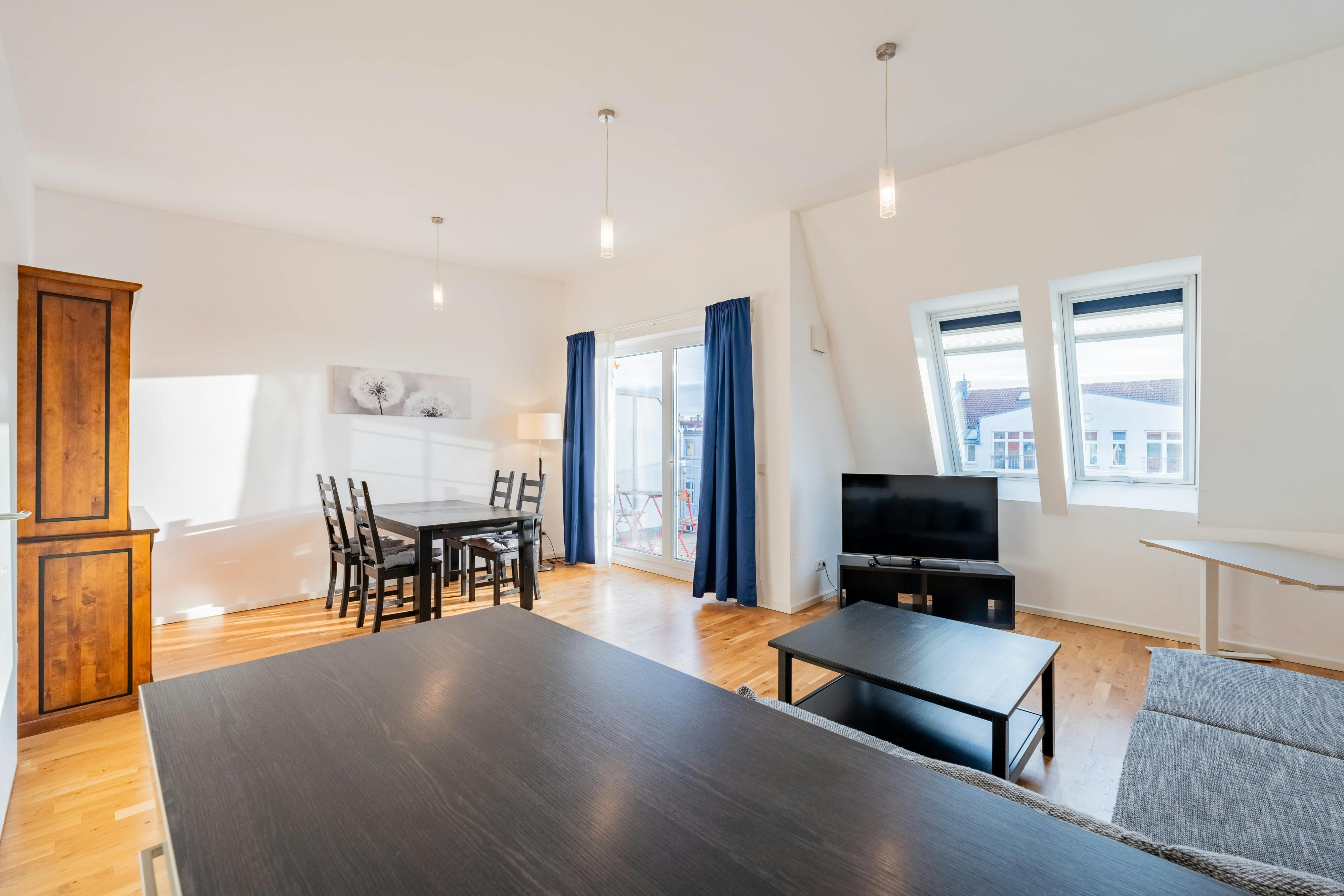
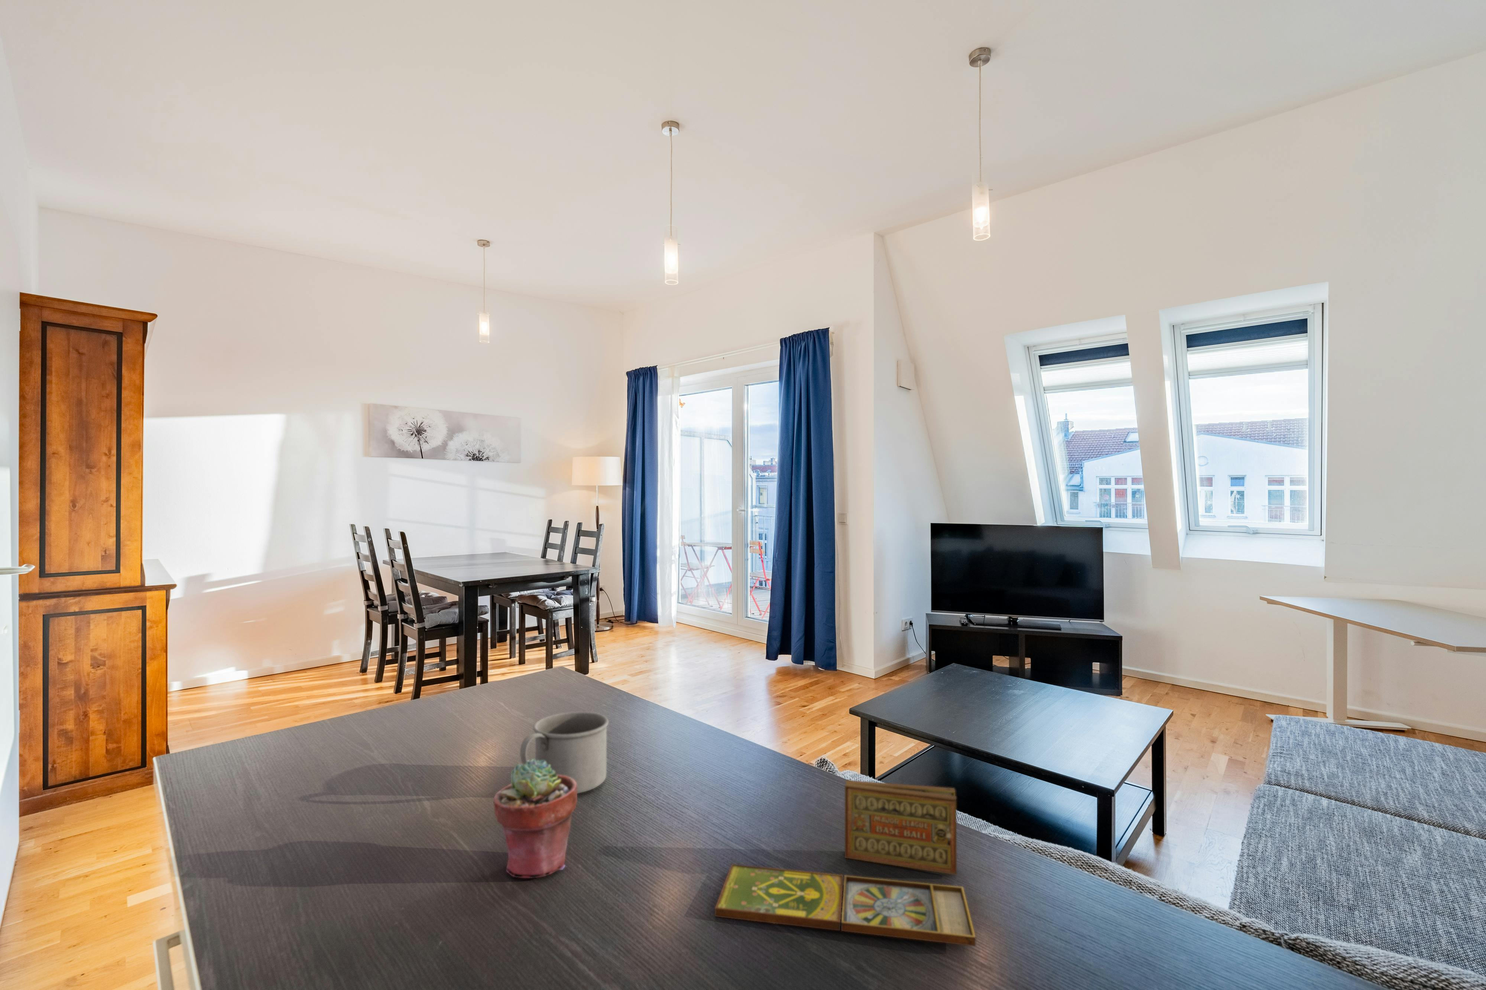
+ mug (567, 752)
+ board game (845, 847)
+ potted succulent (536, 812)
